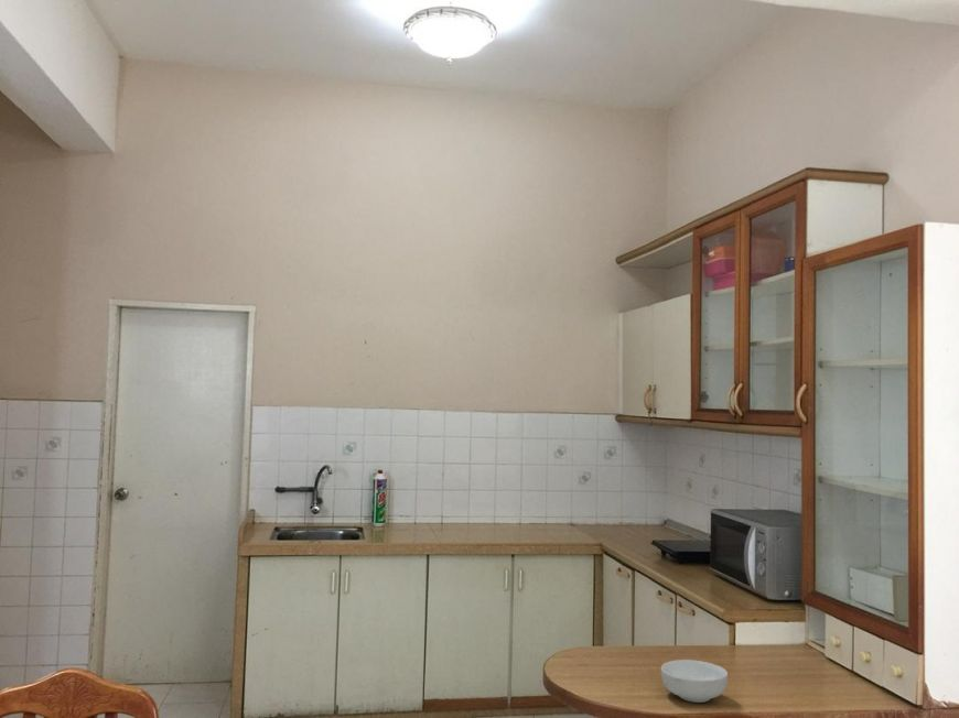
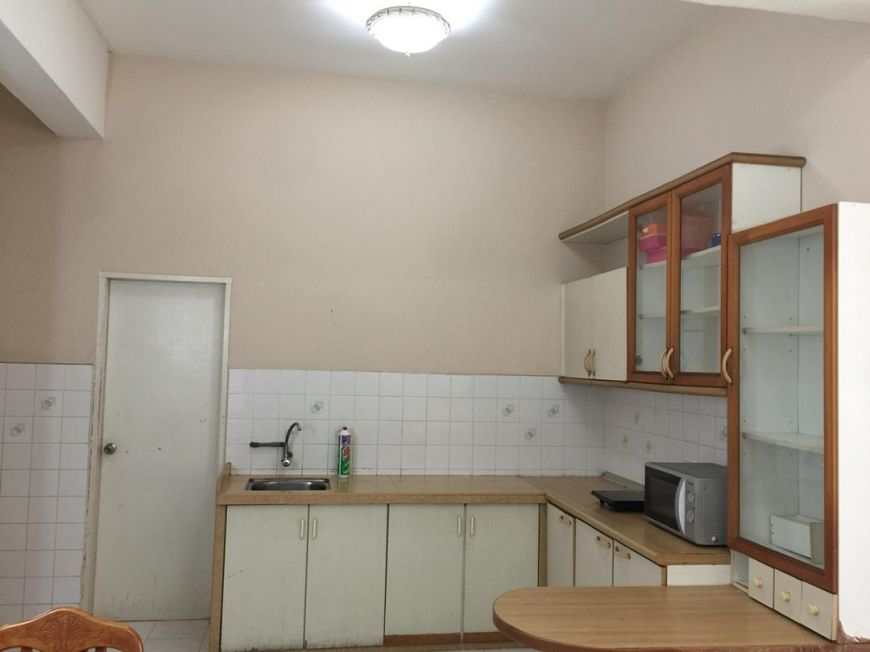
- cereal bowl (693, 683)
